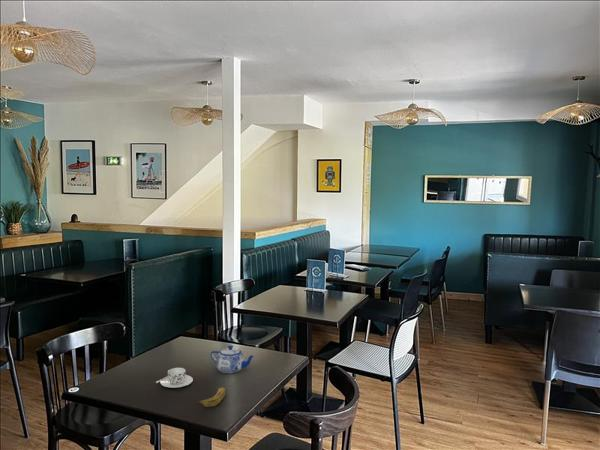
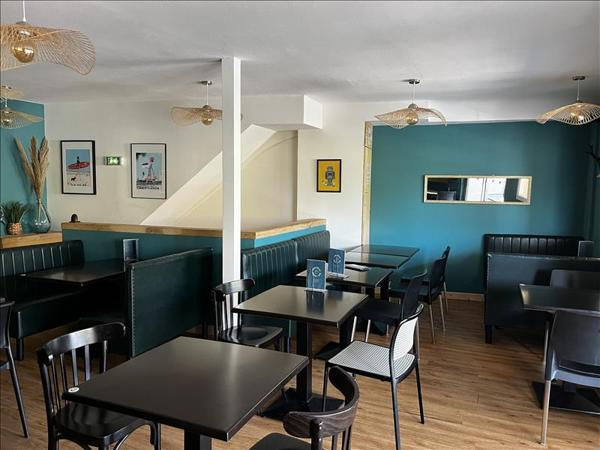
- banana (214, 396)
- teacup (176, 377)
- teapot (232, 358)
